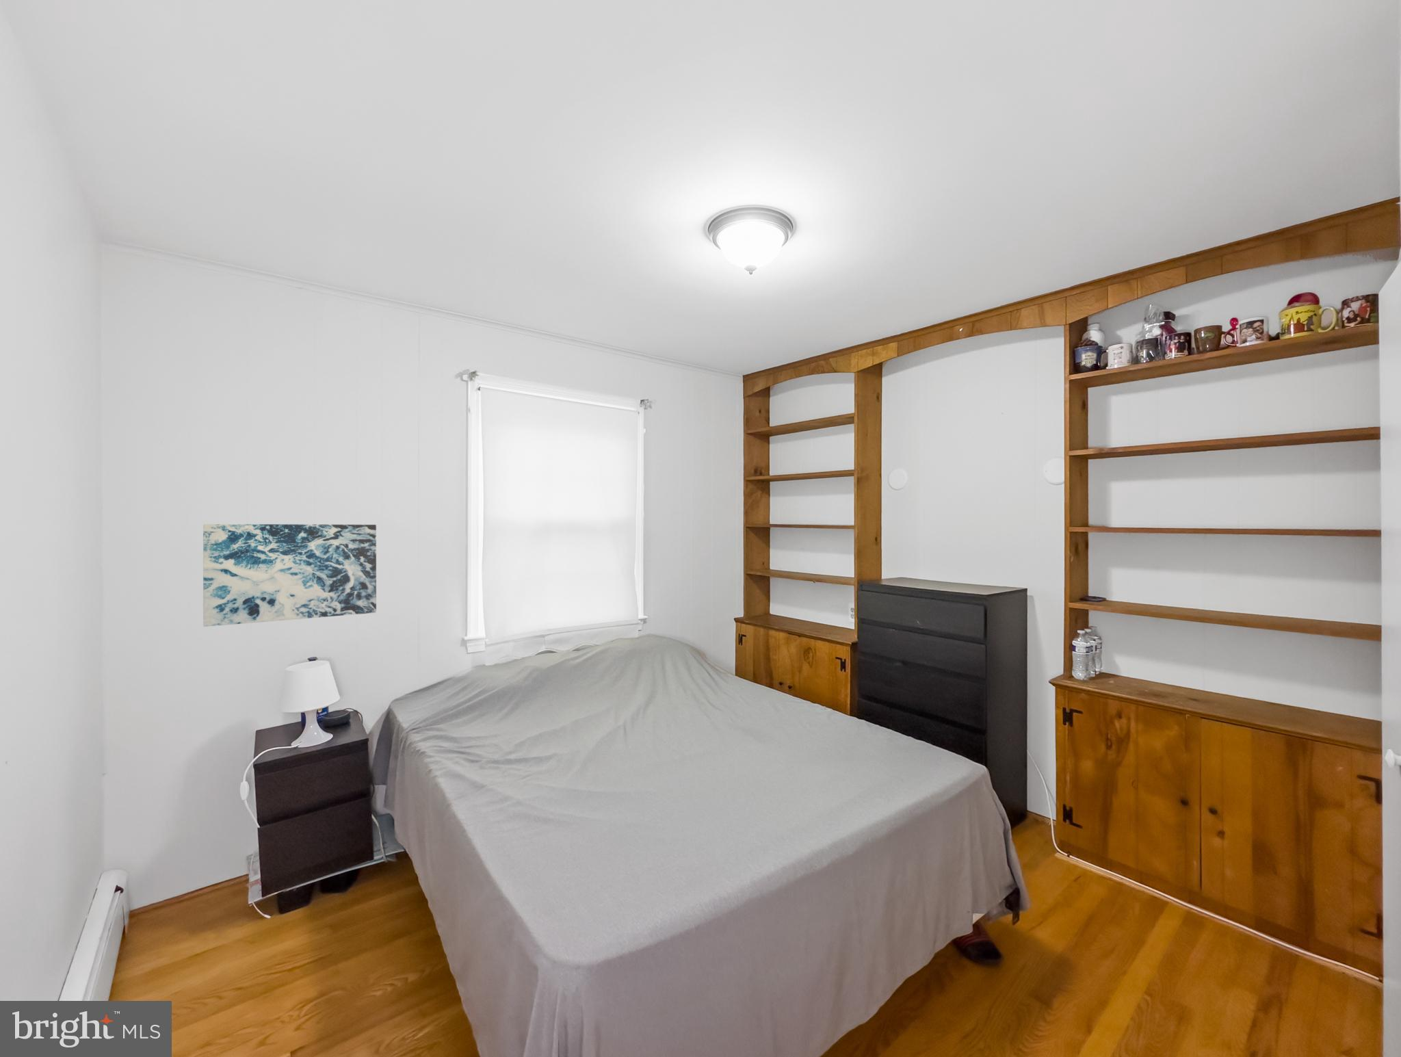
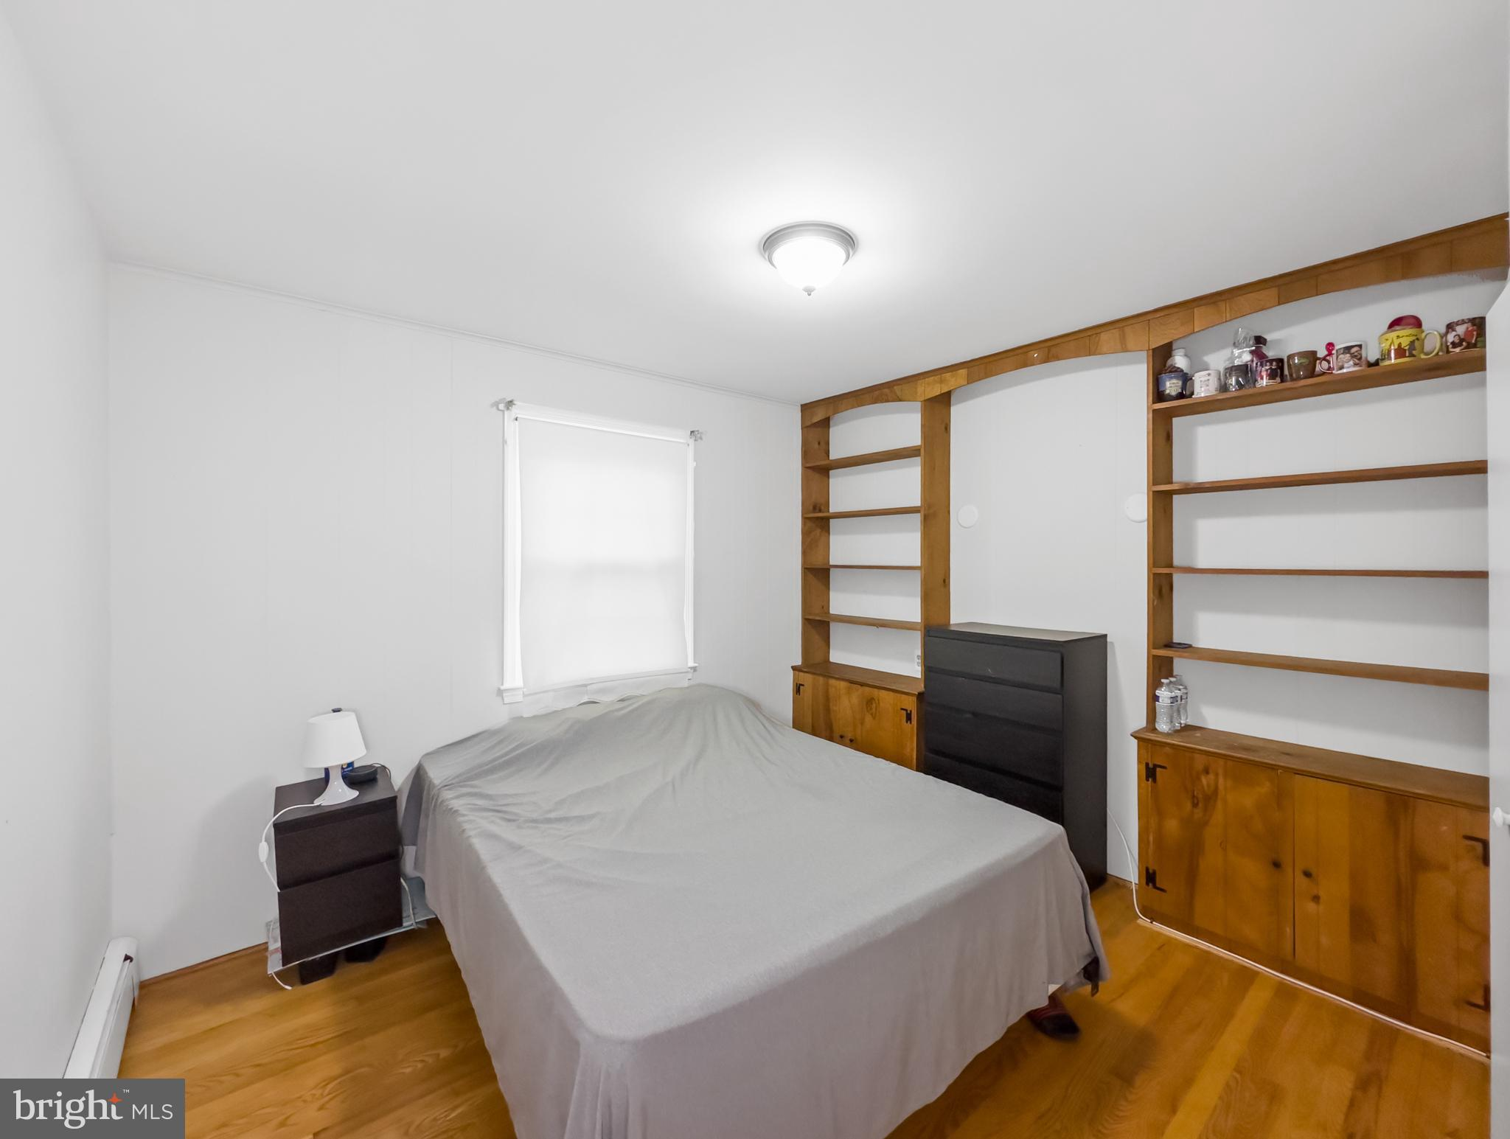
- wall art (295, 572)
